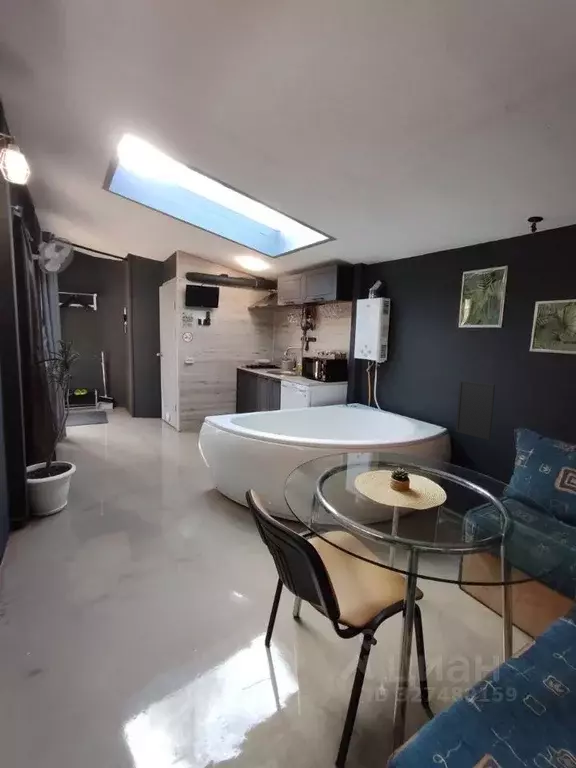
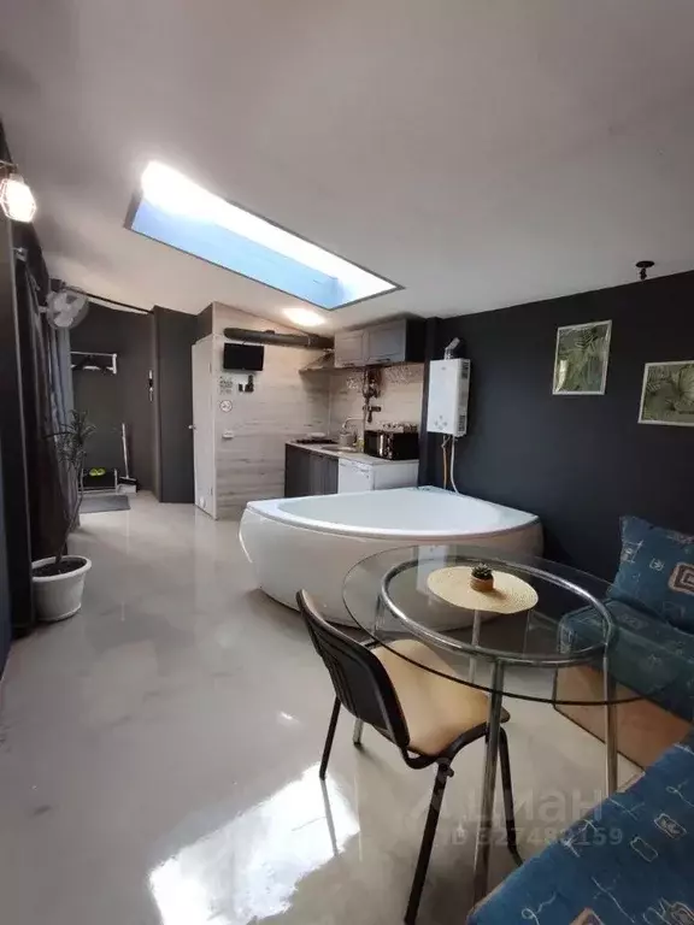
- wall art (474, 409)
